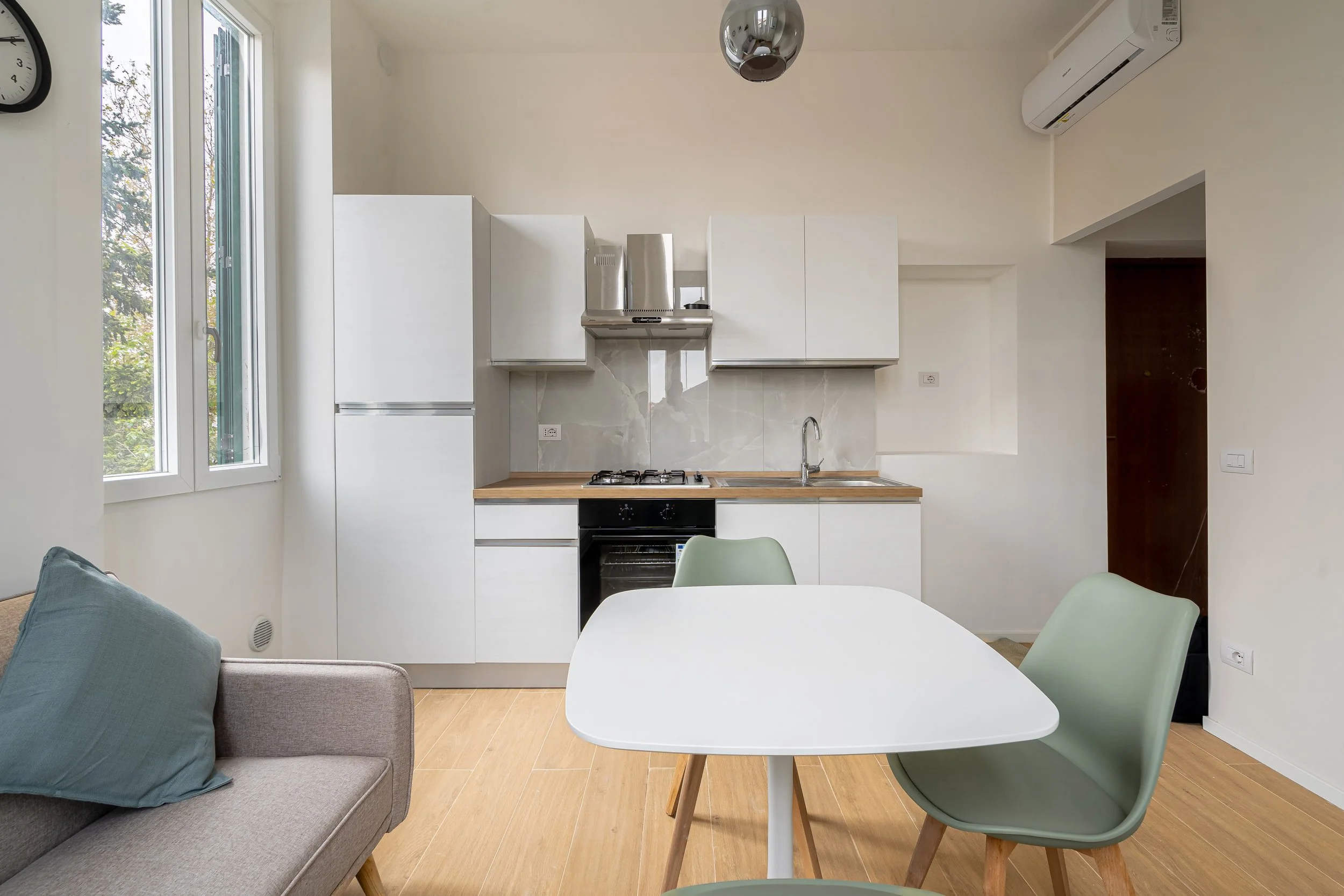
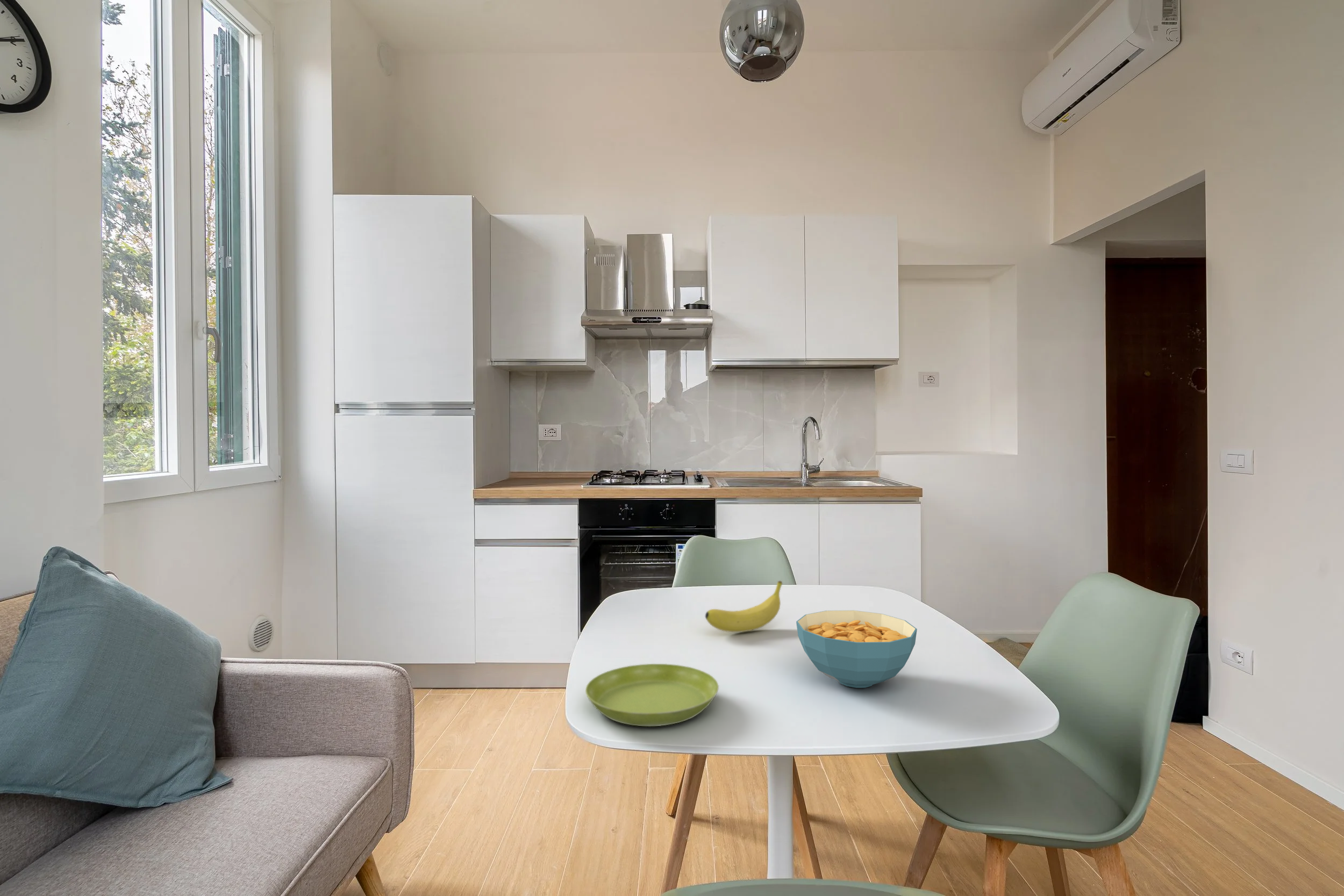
+ saucer (652, 695)
+ fruit (745, 610)
+ cereal bowl (855, 653)
